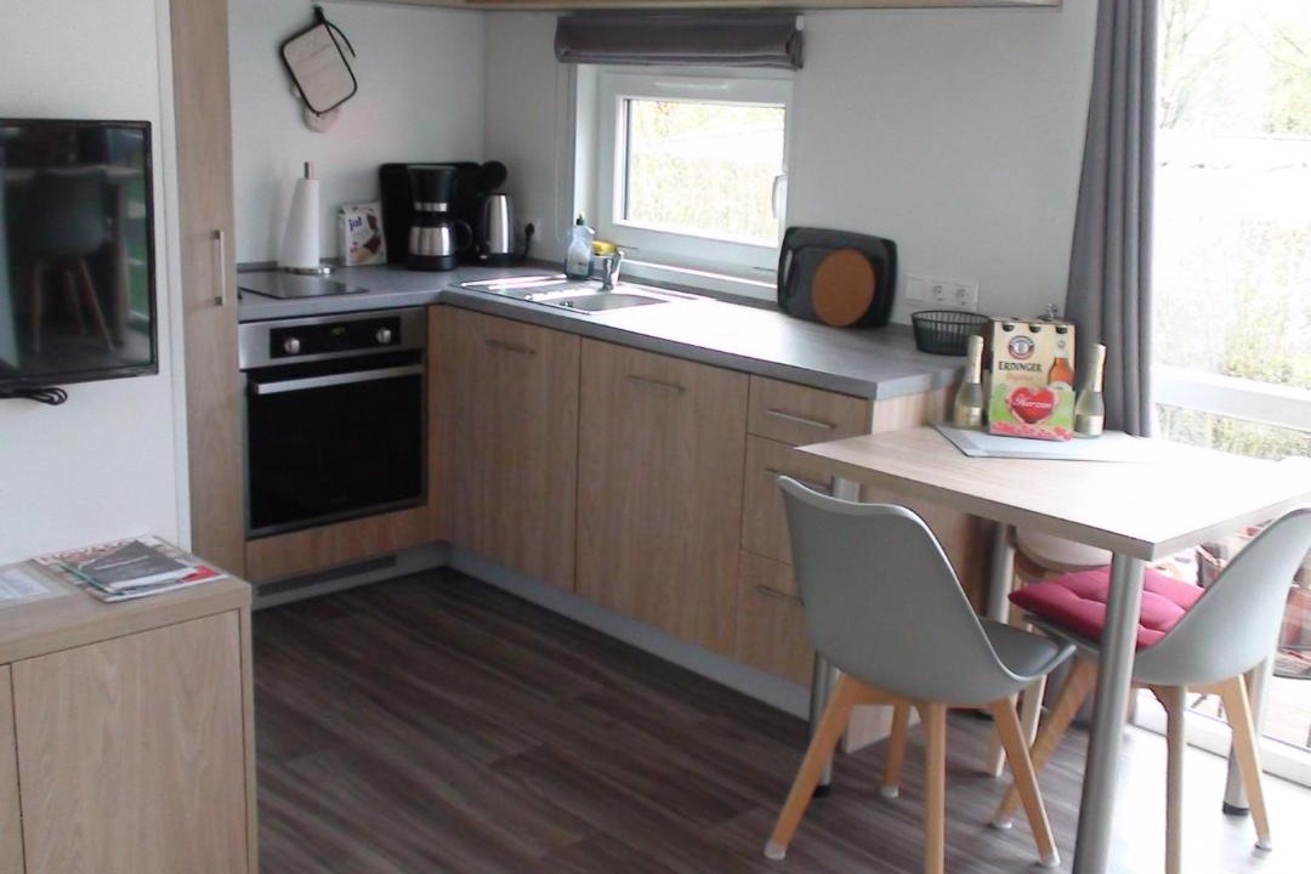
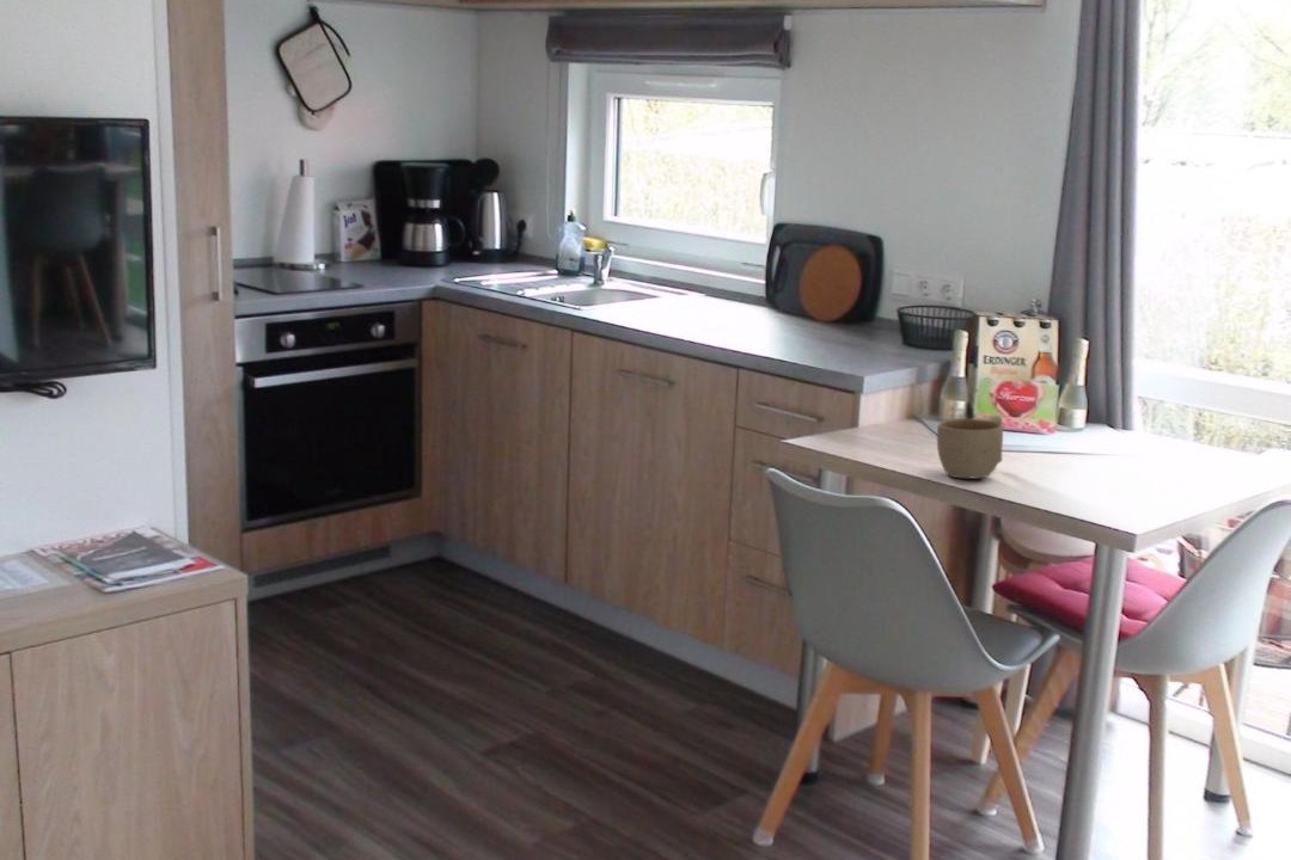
+ cup (977, 447)
